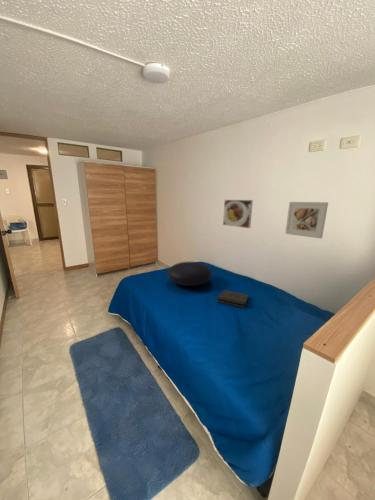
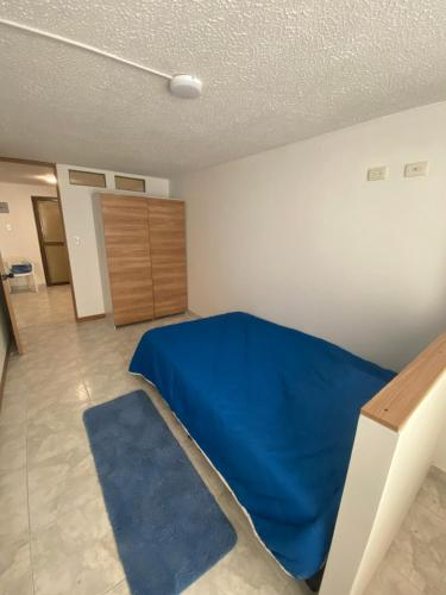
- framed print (236, 213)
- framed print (305, 219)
- cushion (189, 273)
- pizza box (233, 296)
